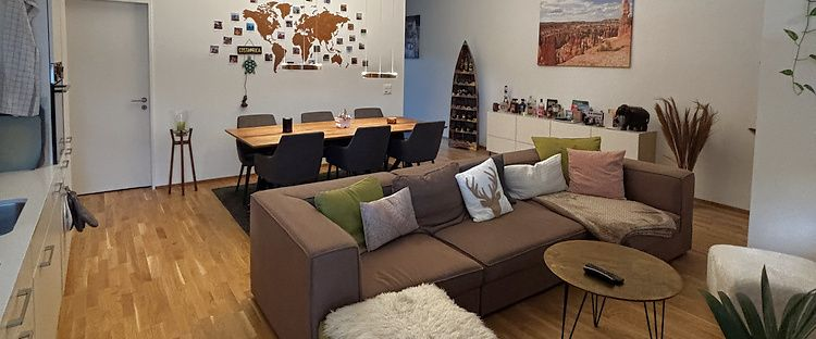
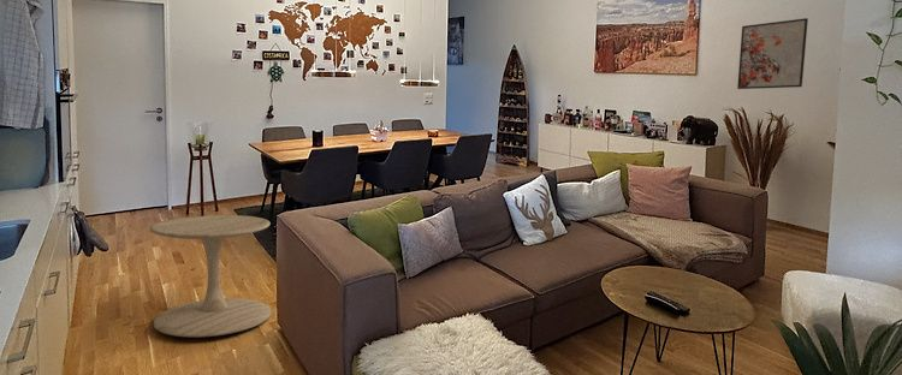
+ side table (213, 270)
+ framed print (771, 55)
